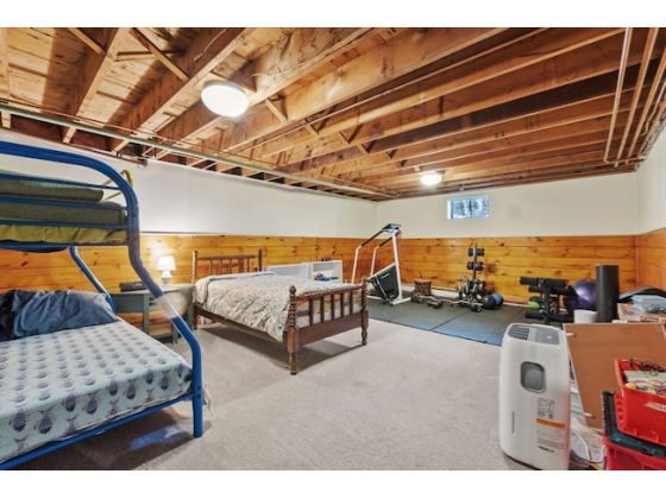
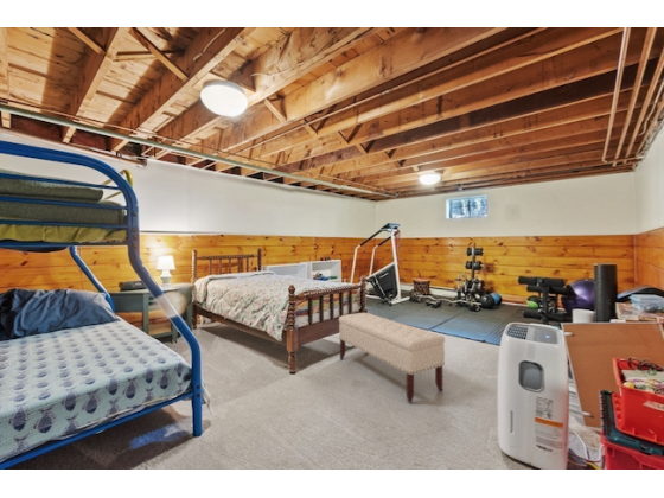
+ bench (384, 347)
